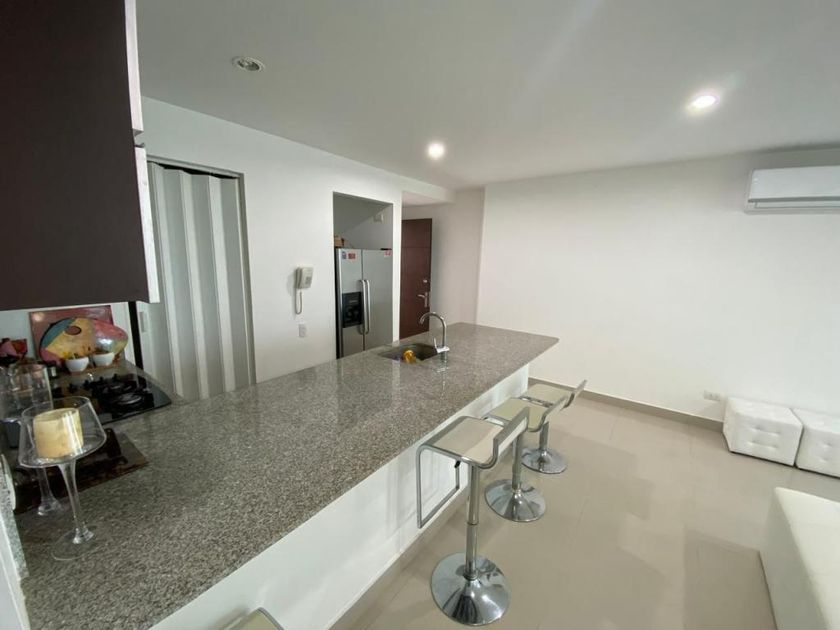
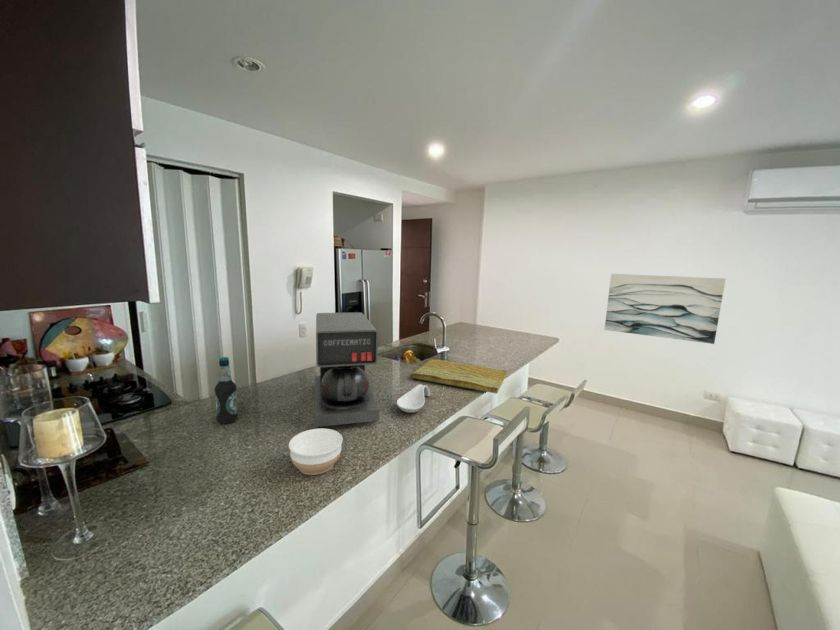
+ wall art (659, 306)
+ spoon rest (415, 397)
+ coffee maker (343, 362)
+ bowl (316, 452)
+ bottle (225, 389)
+ cutting board (460, 373)
